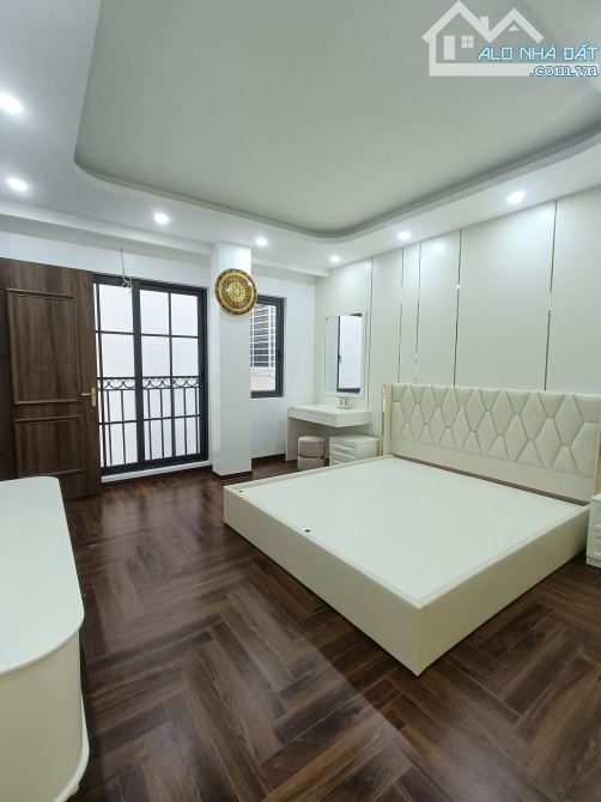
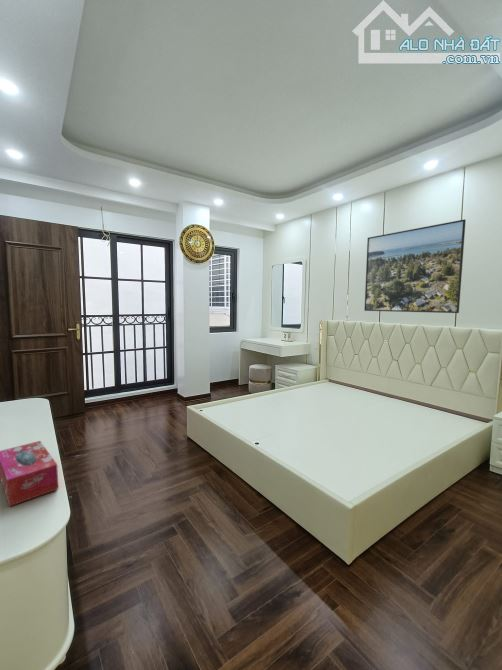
+ tissue box (26, 469)
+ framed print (408, 271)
